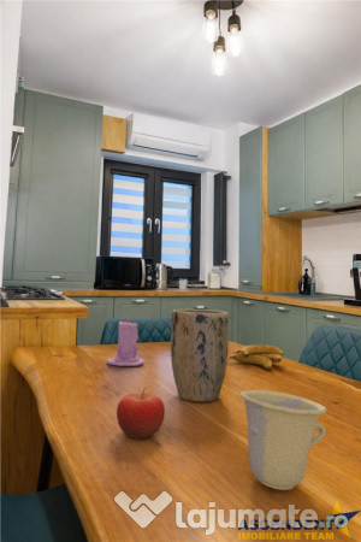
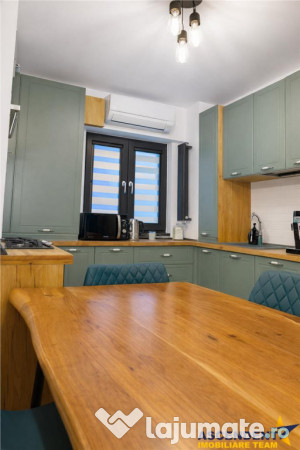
- banana (256, 355)
- cup (280, 436)
- plant pot (199, 353)
- fruit (141, 411)
- candle (126, 338)
